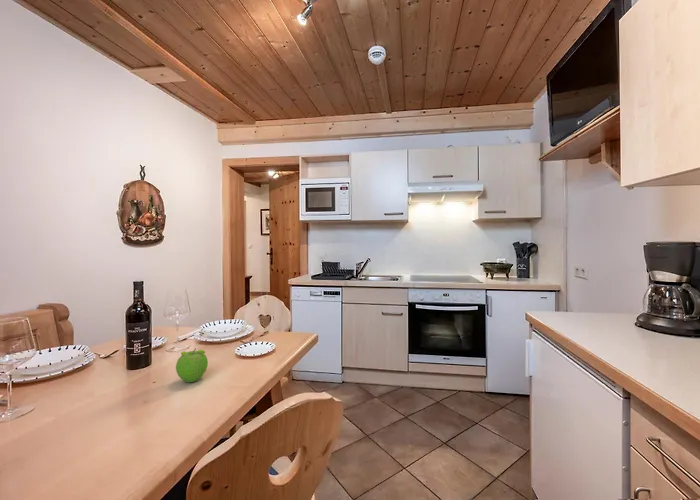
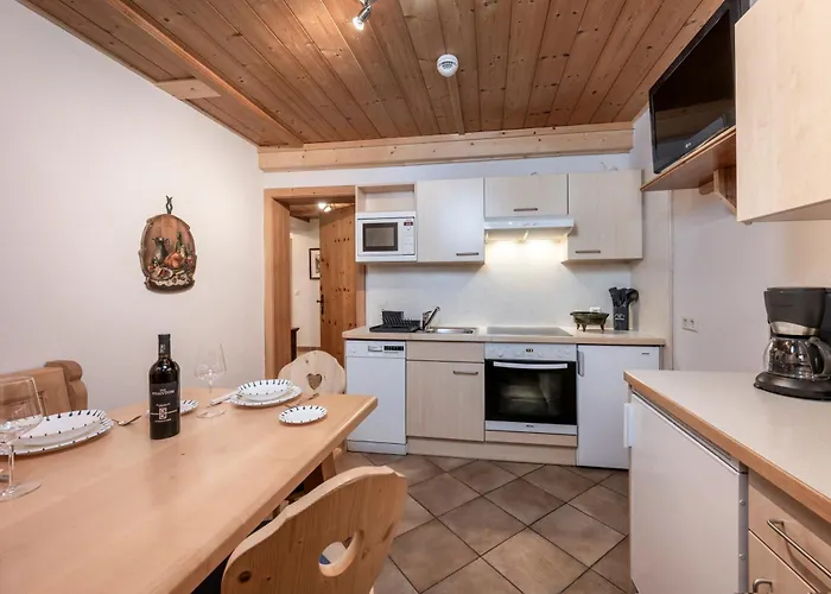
- fruit (192, 364)
